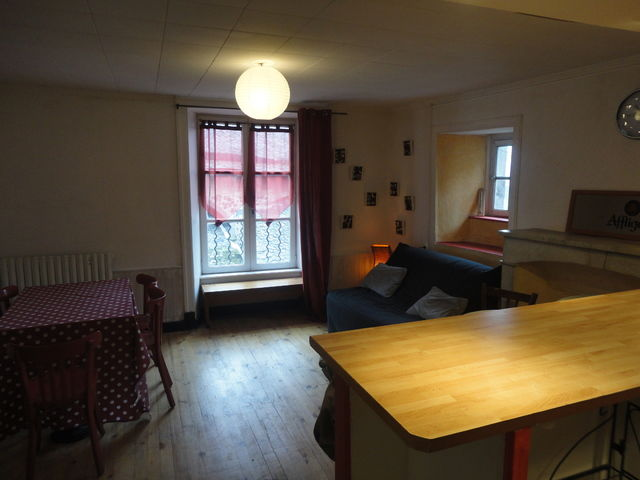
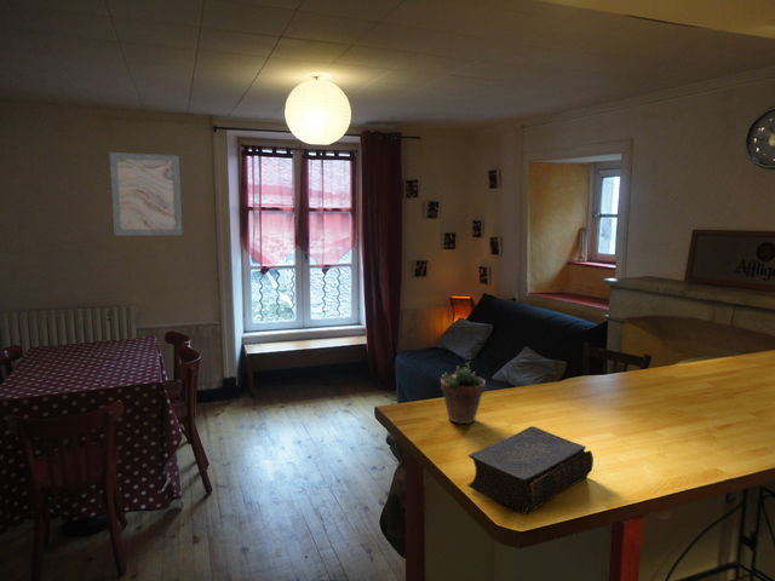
+ book (530, 466)
+ wall art (147, 195)
+ succulent plant (463, 384)
